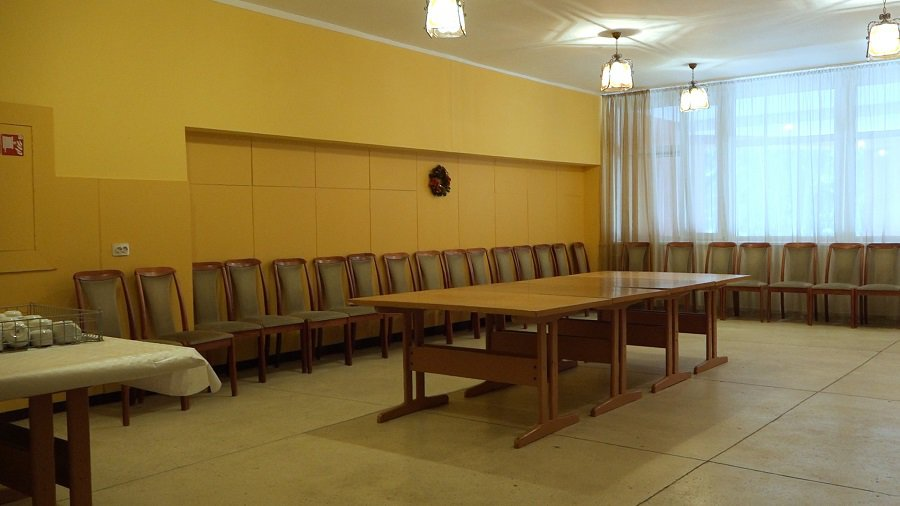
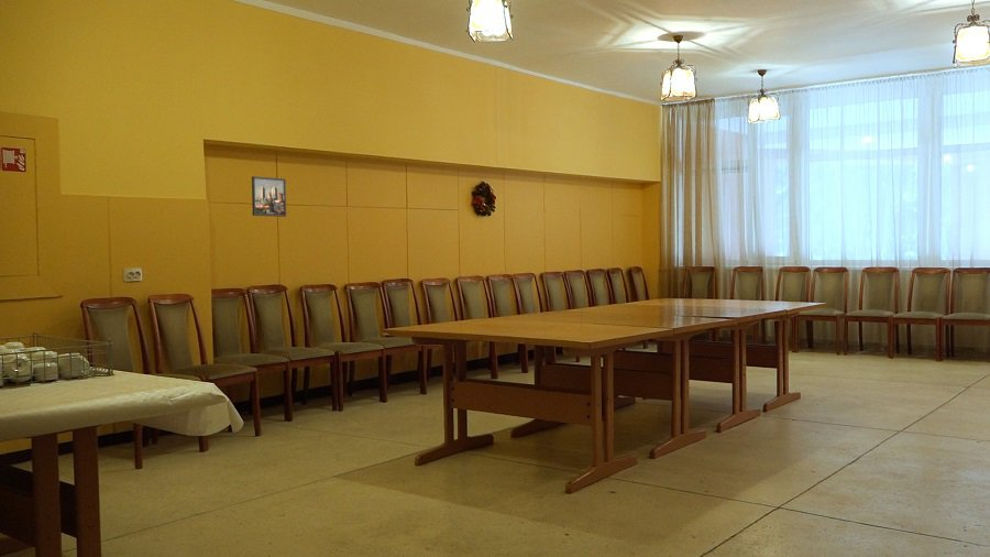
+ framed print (268, 196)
